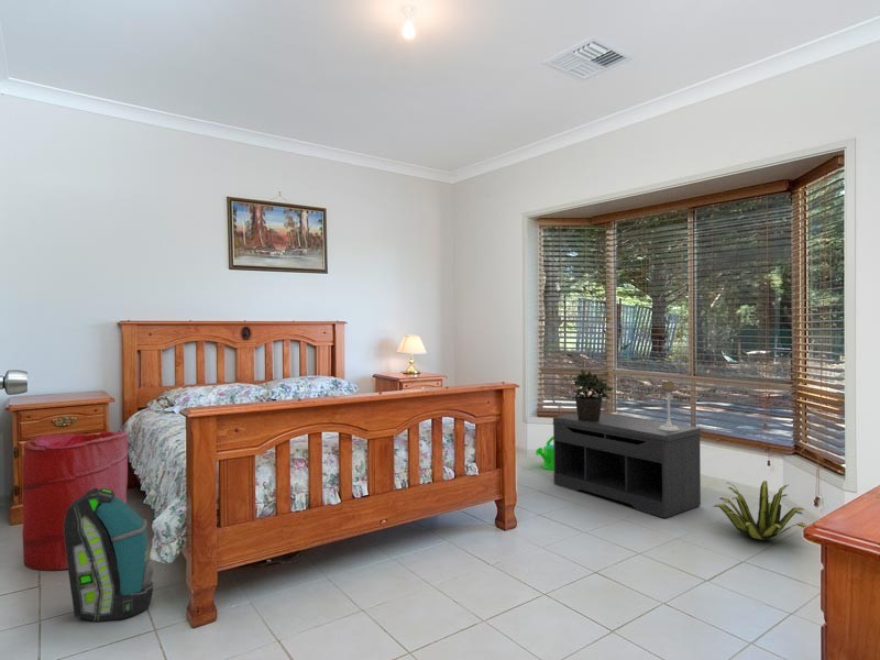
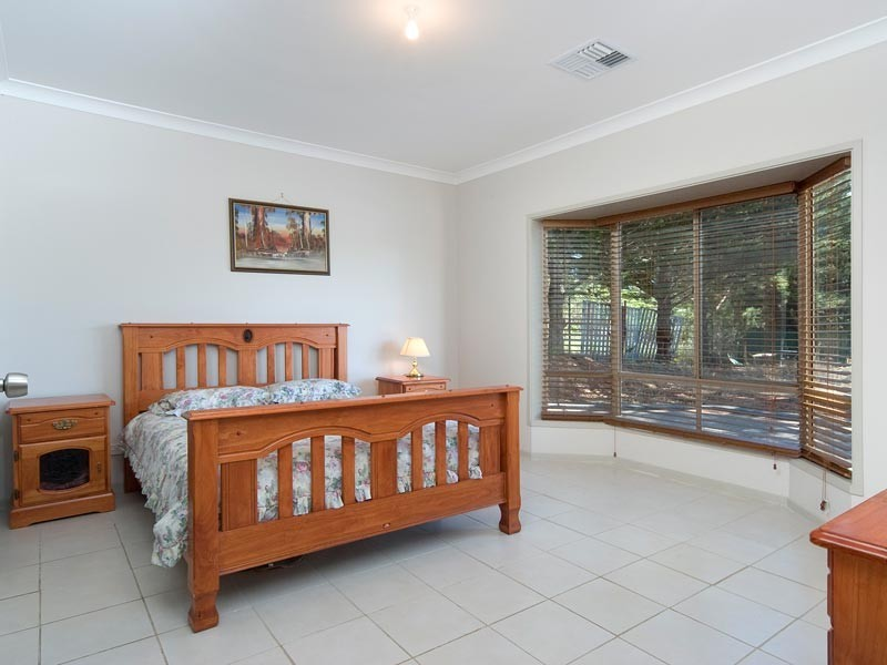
- watering can (552, 451)
- backpack (106, 549)
- potted plant (586, 394)
- bench (622, 458)
- decorative plant (759, 510)
- candle holder (668, 405)
- laundry hamper (77, 492)
